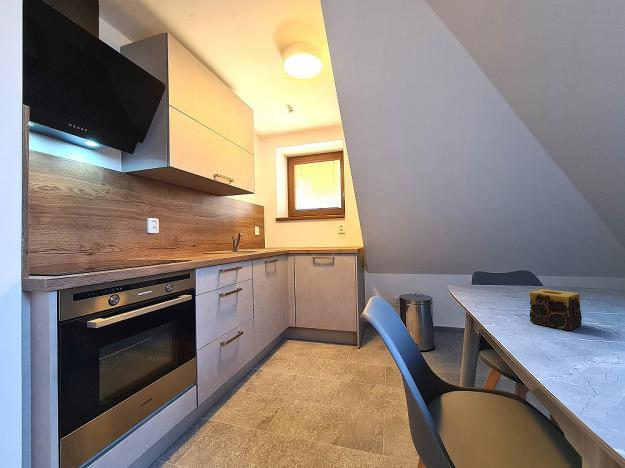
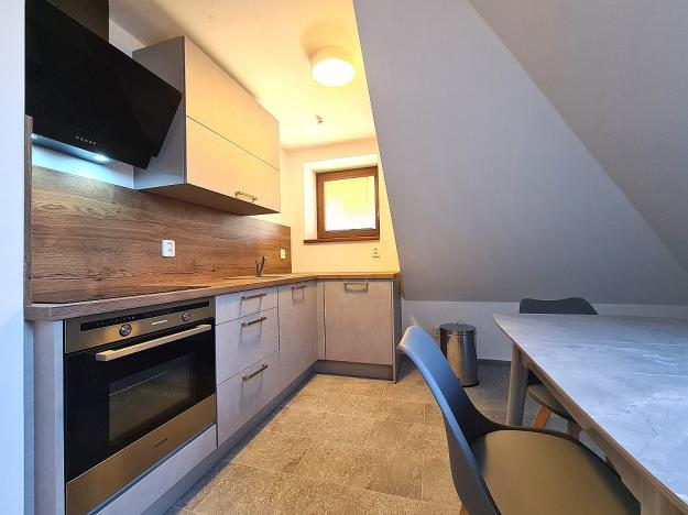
- candle (554, 308)
